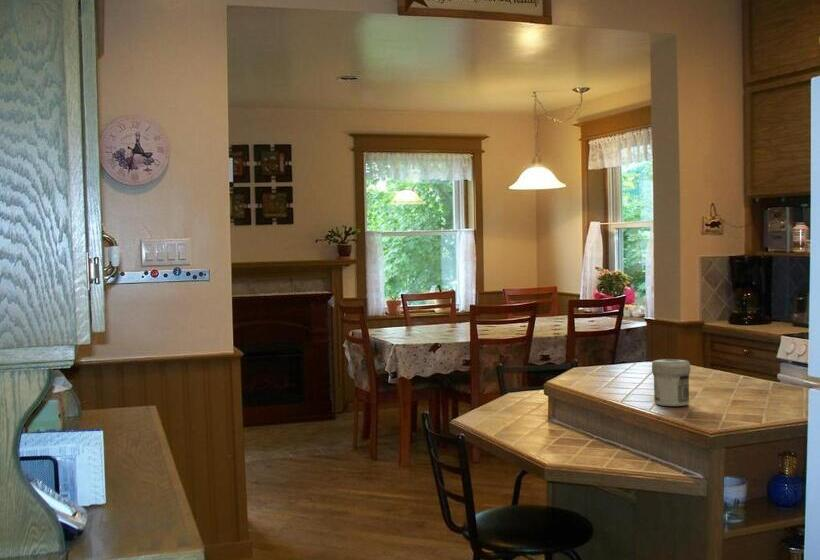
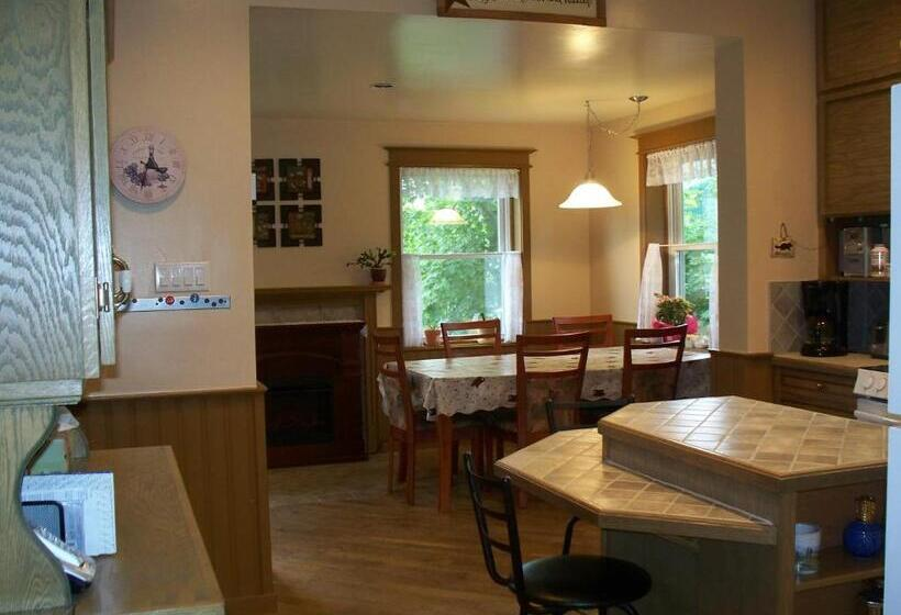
- jar (671, 382)
